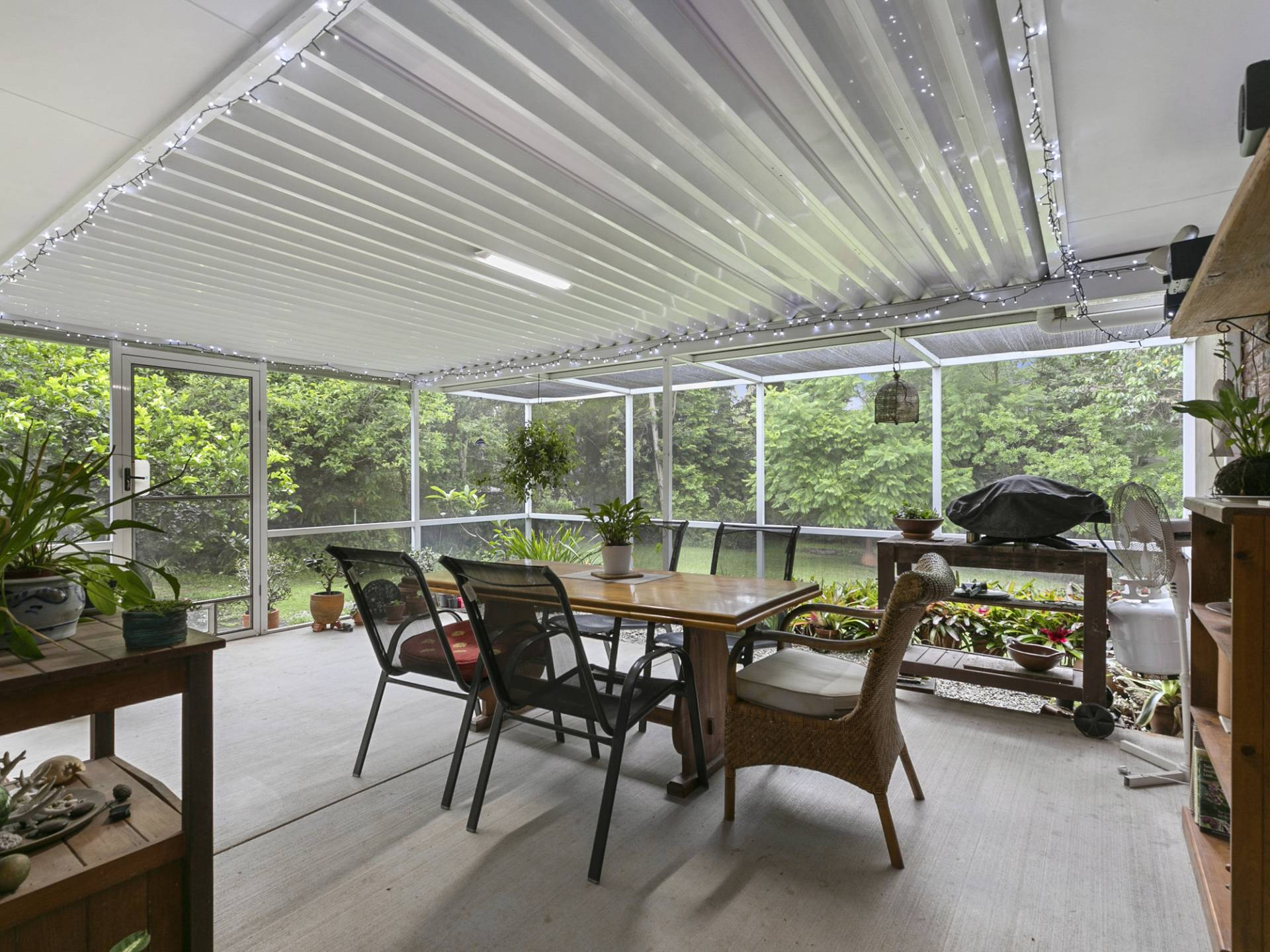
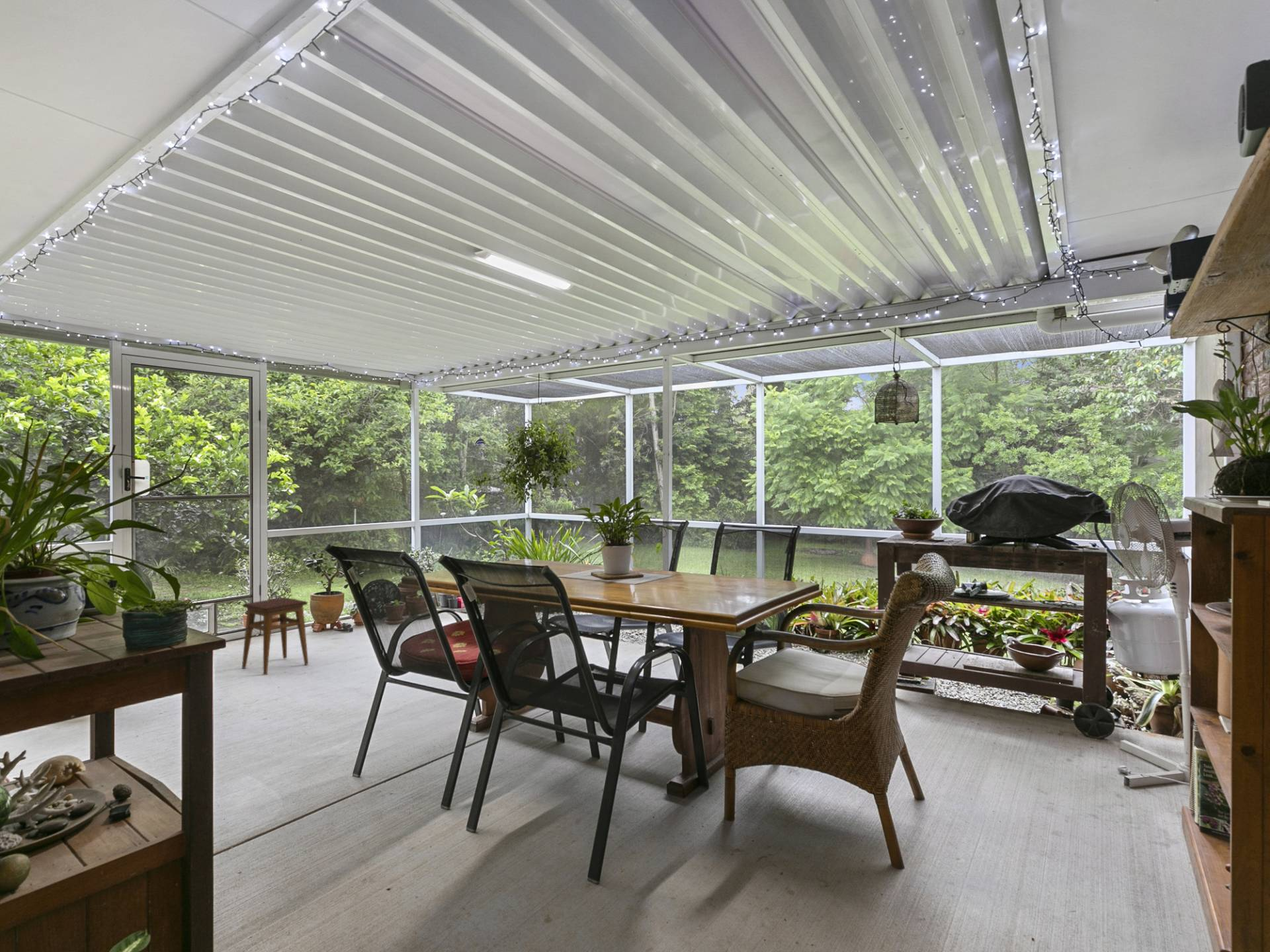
+ stool (273, 630)
